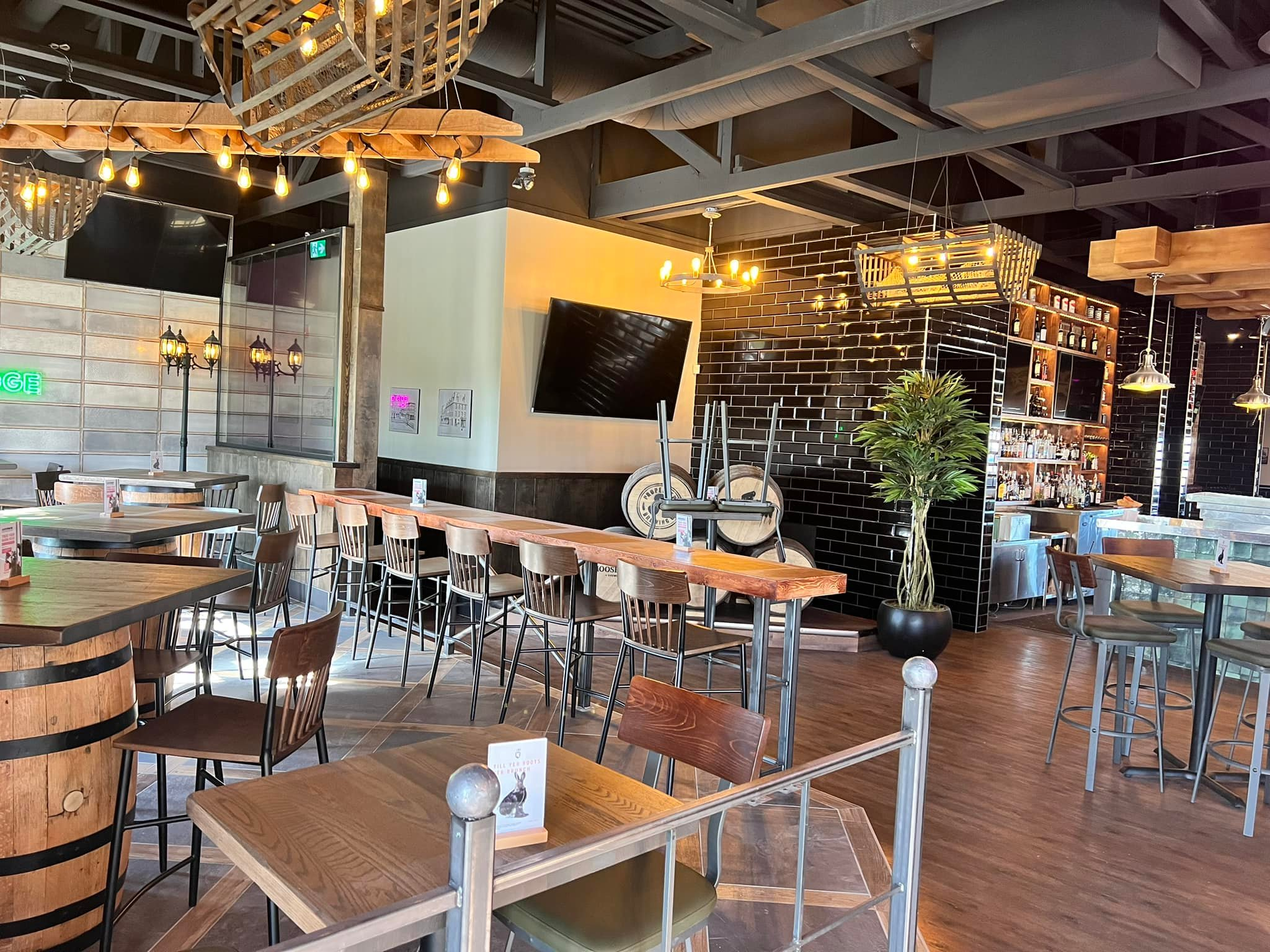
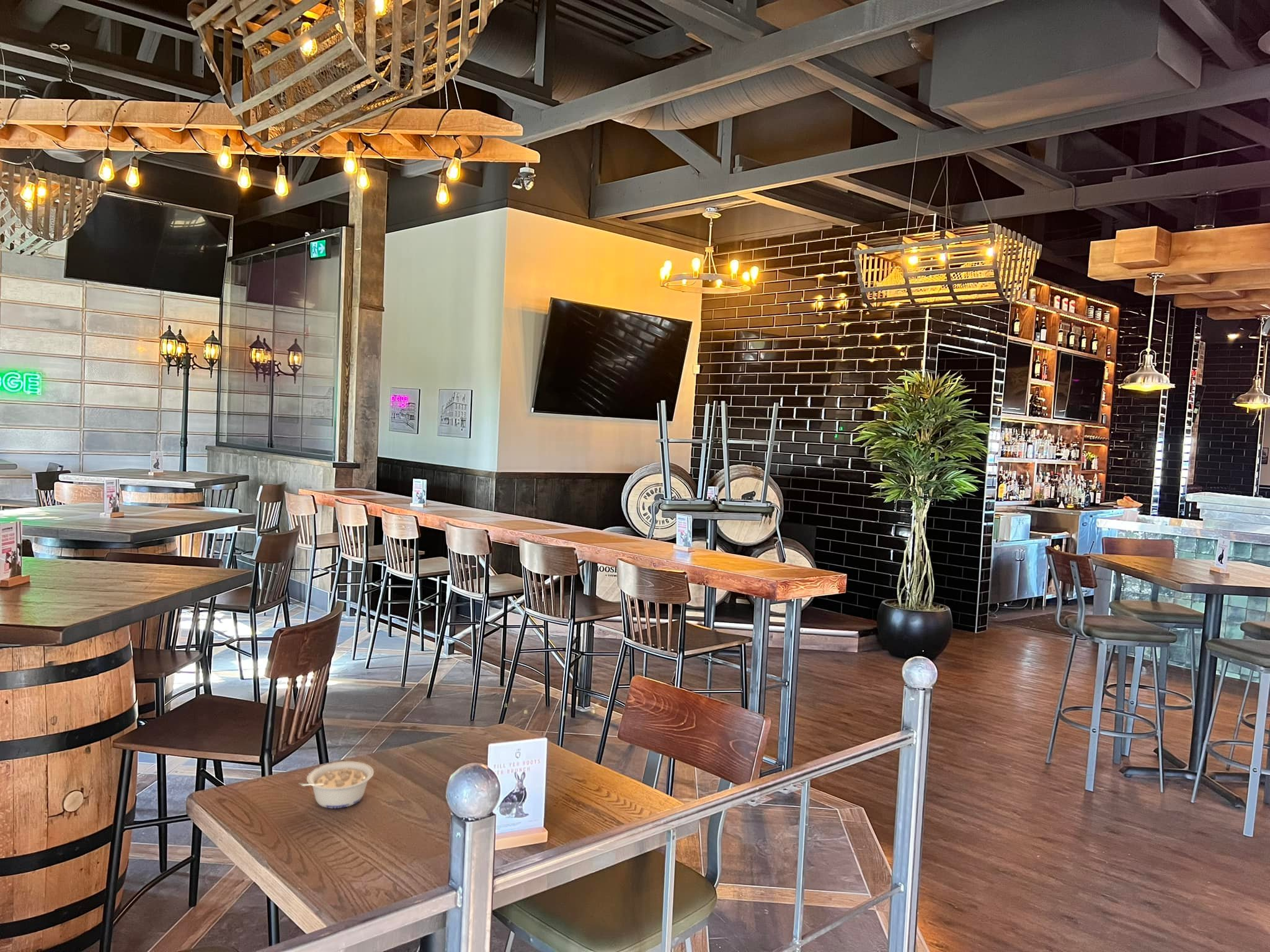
+ legume (339, 785)
